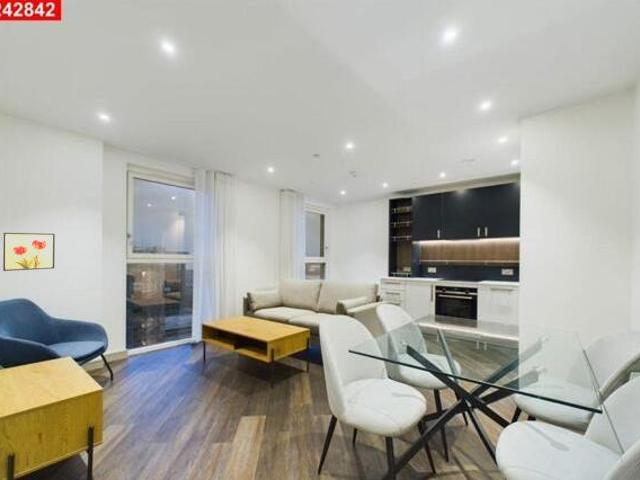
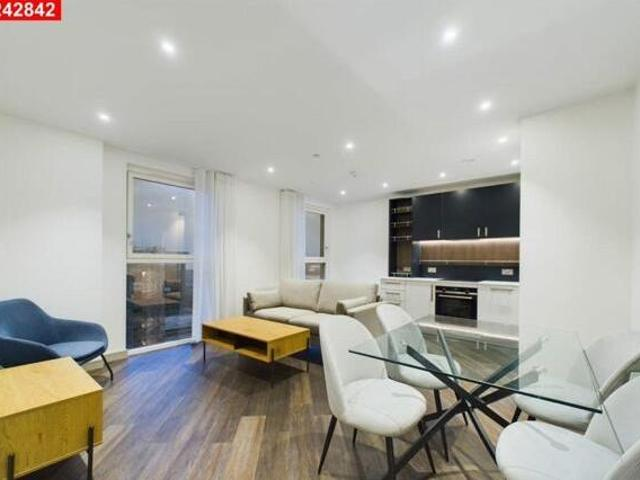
- wall art (30, 251)
